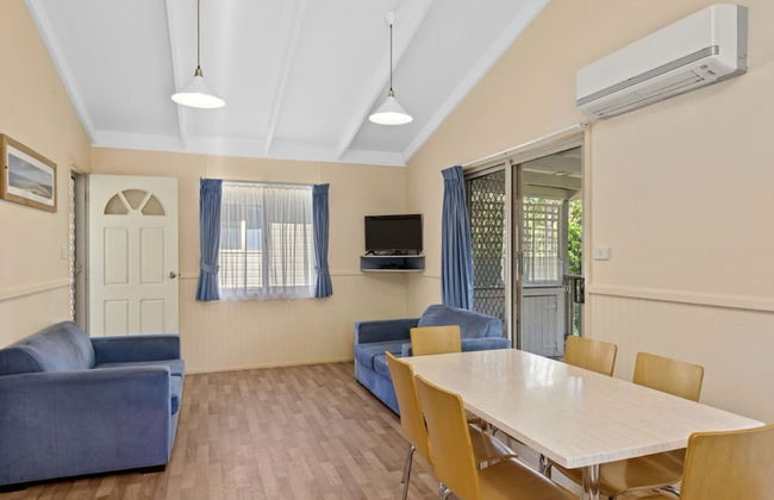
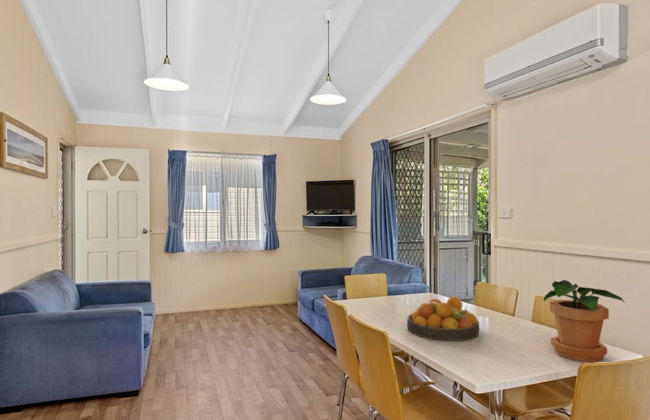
+ fruit bowl (442, 314)
+ potted plant (583, 317)
